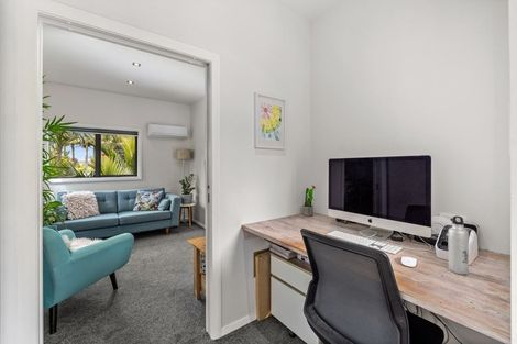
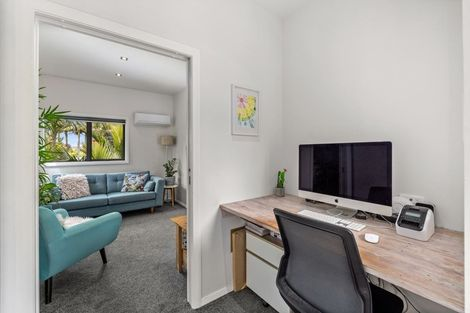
- water bottle (458, 243)
